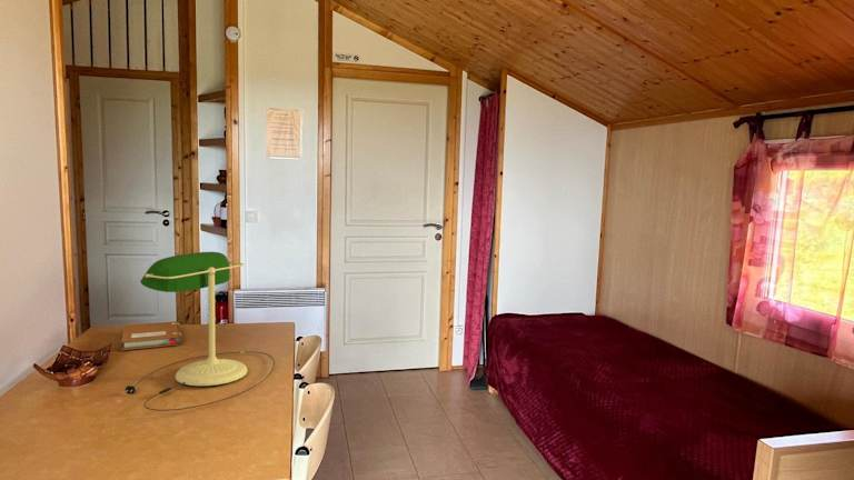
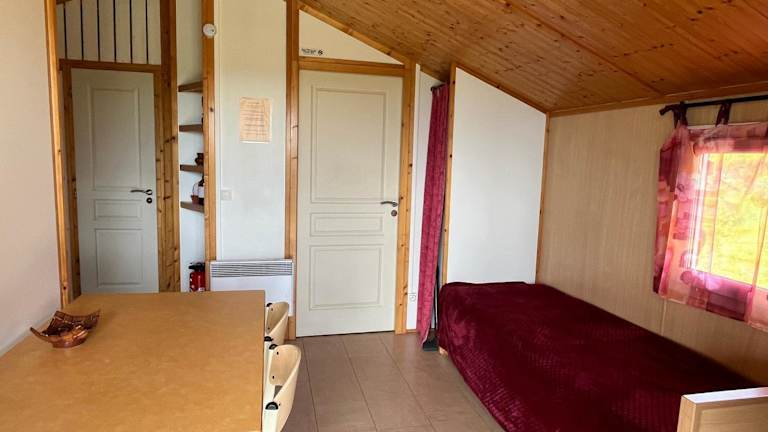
- desk lamp (209, 318)
- notebook (152, 334)
